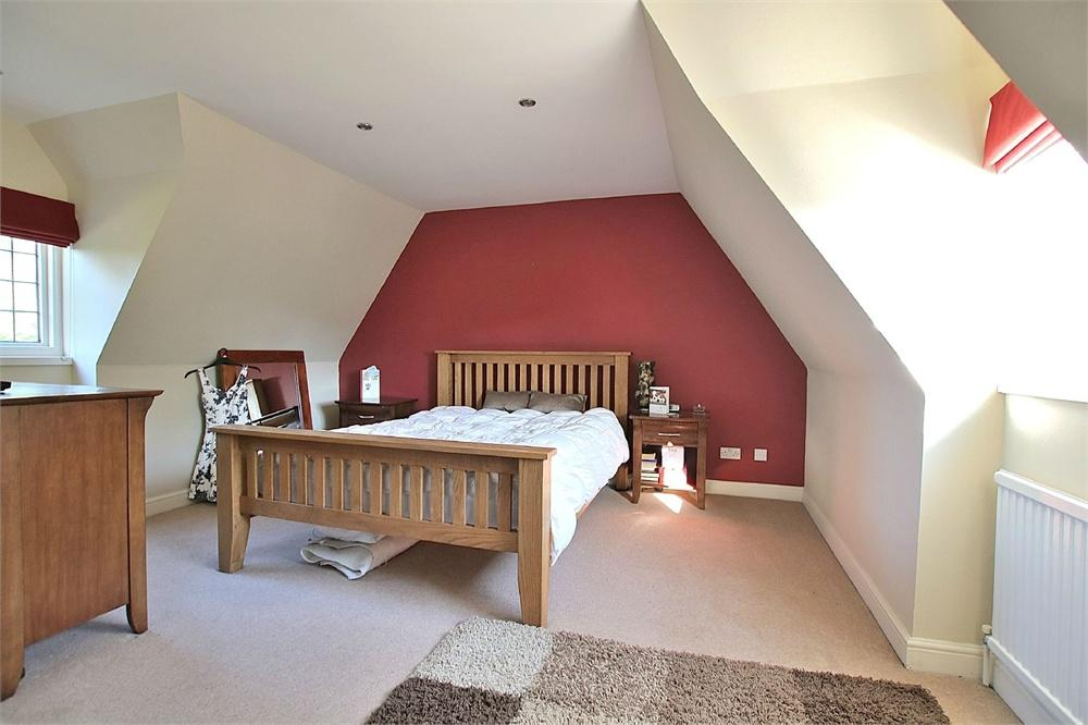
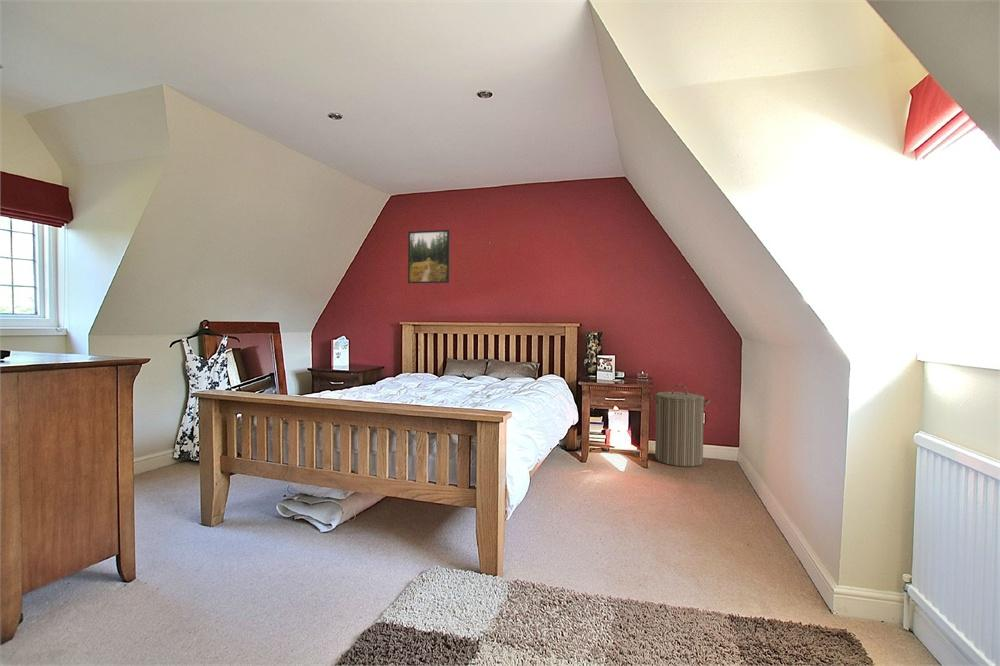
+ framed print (428, 256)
+ laundry hamper (679, 422)
